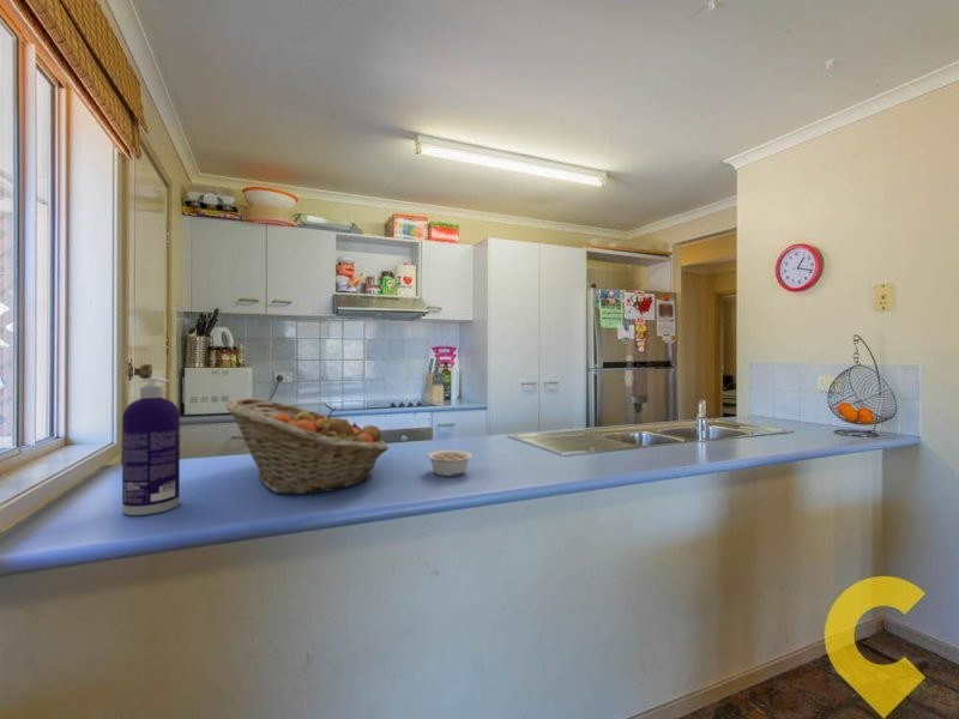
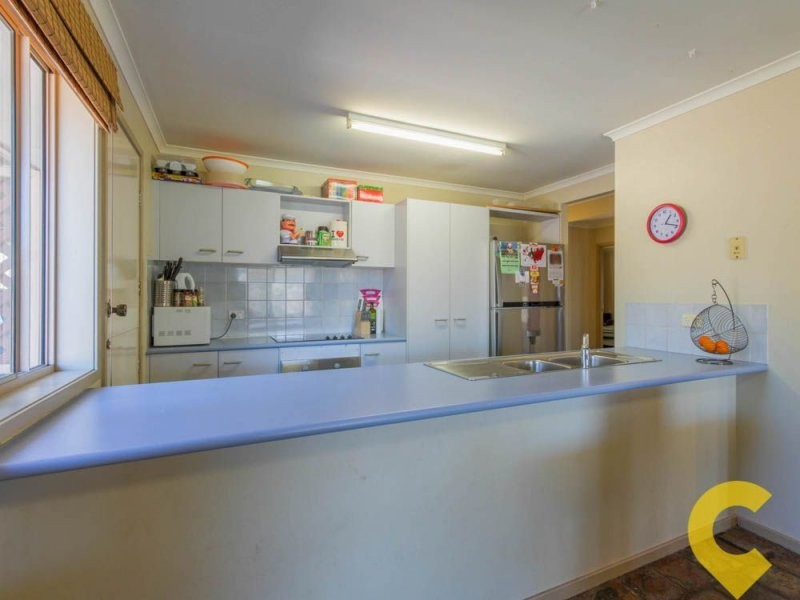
- fruit basket (309, 437)
- legume (450, 461)
- spray bottle (151, 442)
